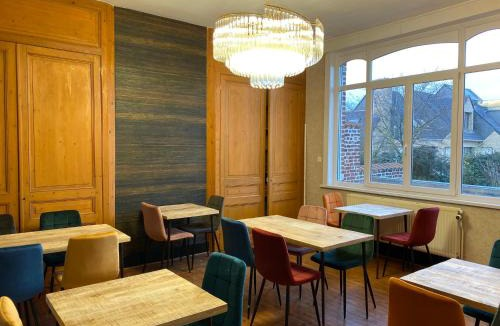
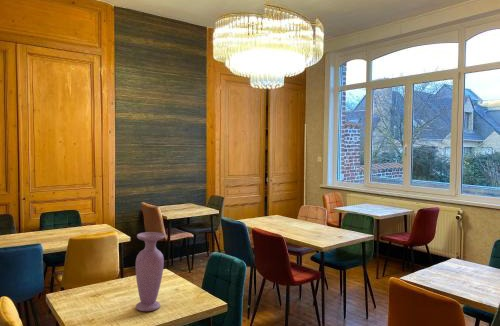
+ vase (150, 270)
